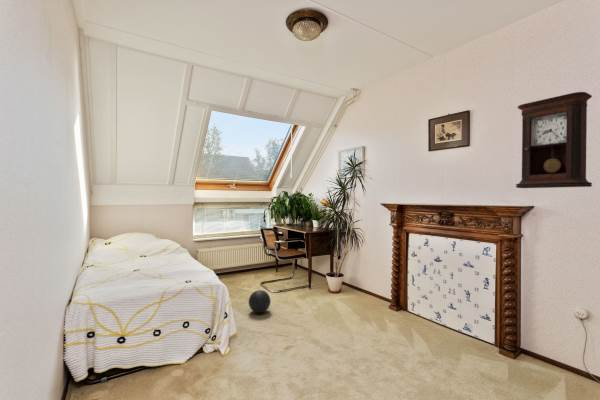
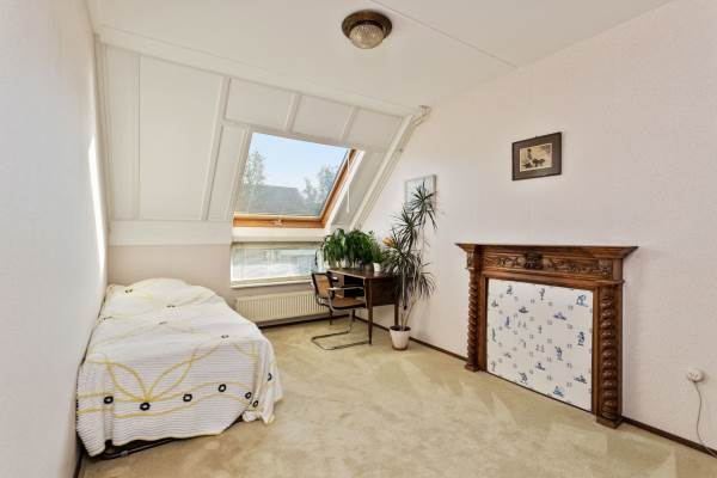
- pendulum clock (550, 143)
- ball (259, 301)
